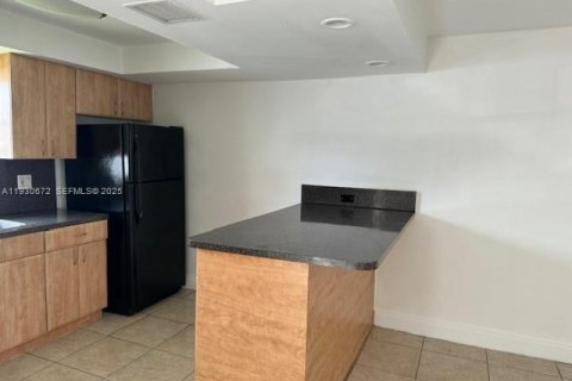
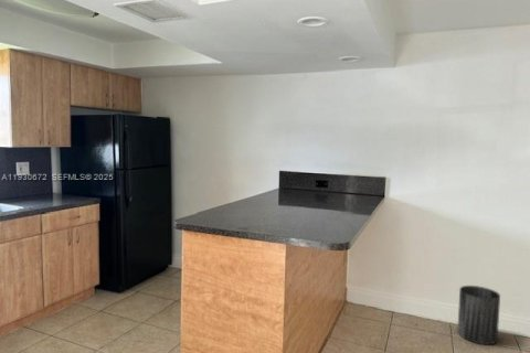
+ trash can (478, 313)
